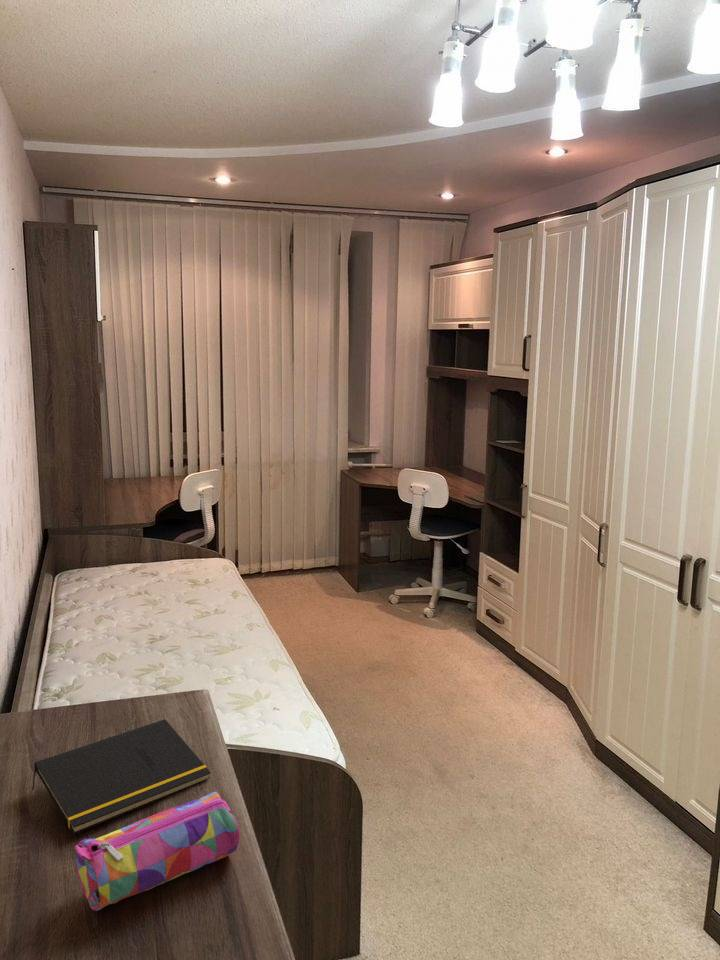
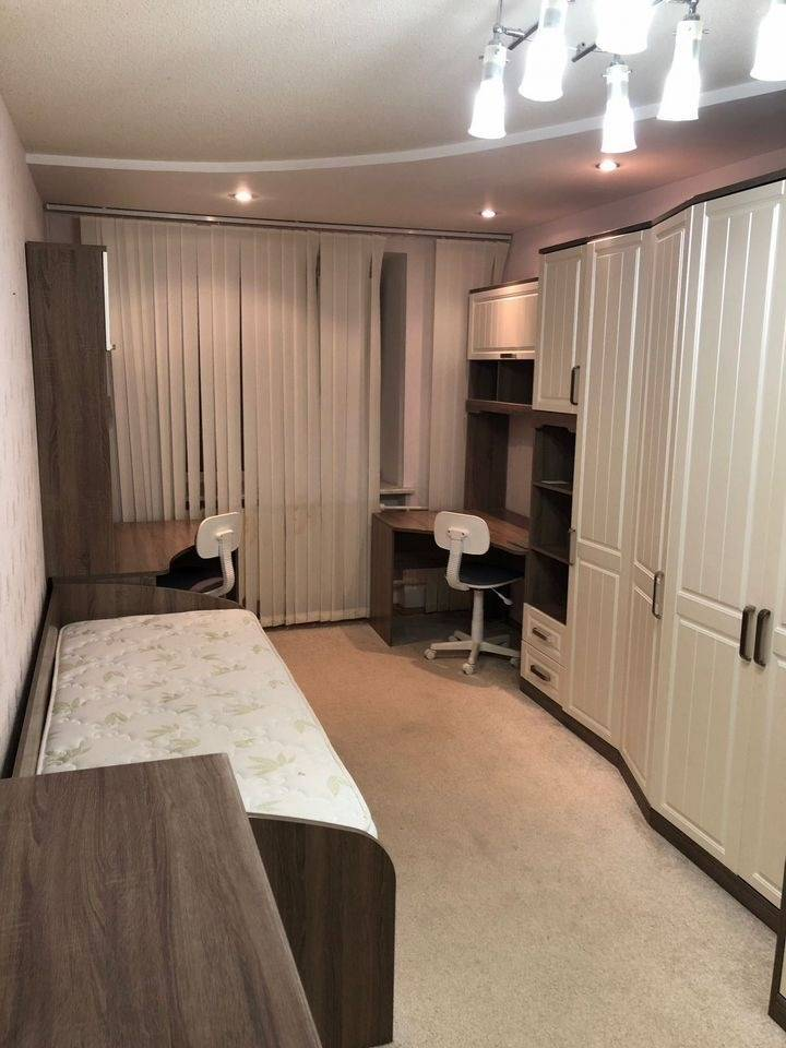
- pencil case (158, 847)
- notepad (123, 770)
